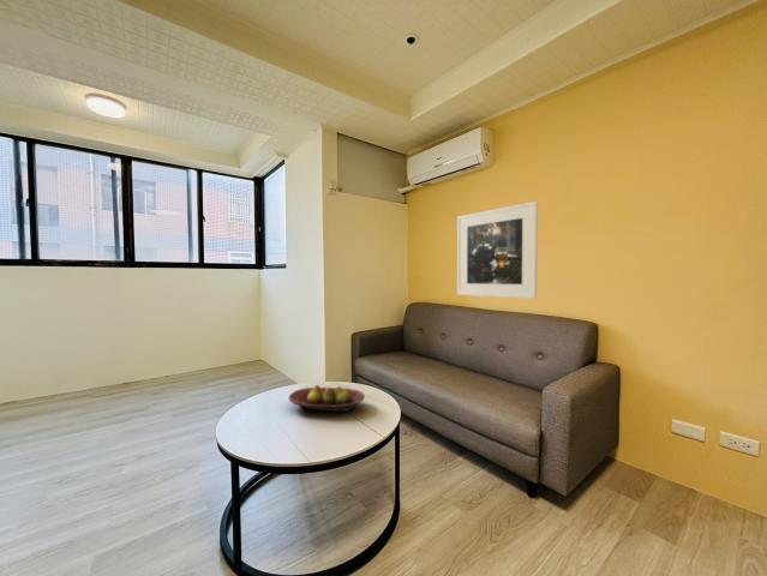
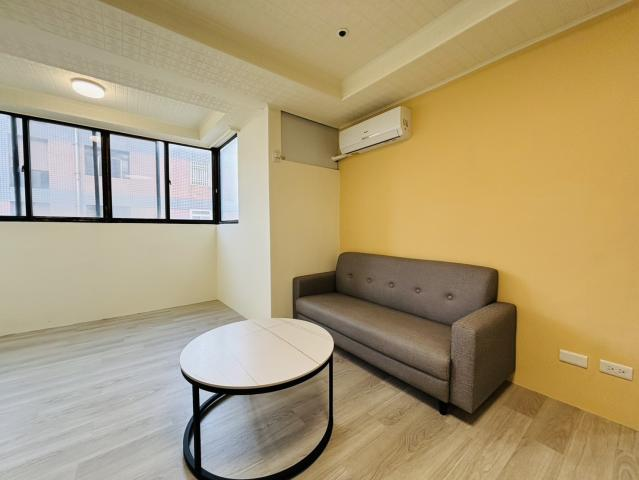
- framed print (492, 253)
- fruit bowl (326, 396)
